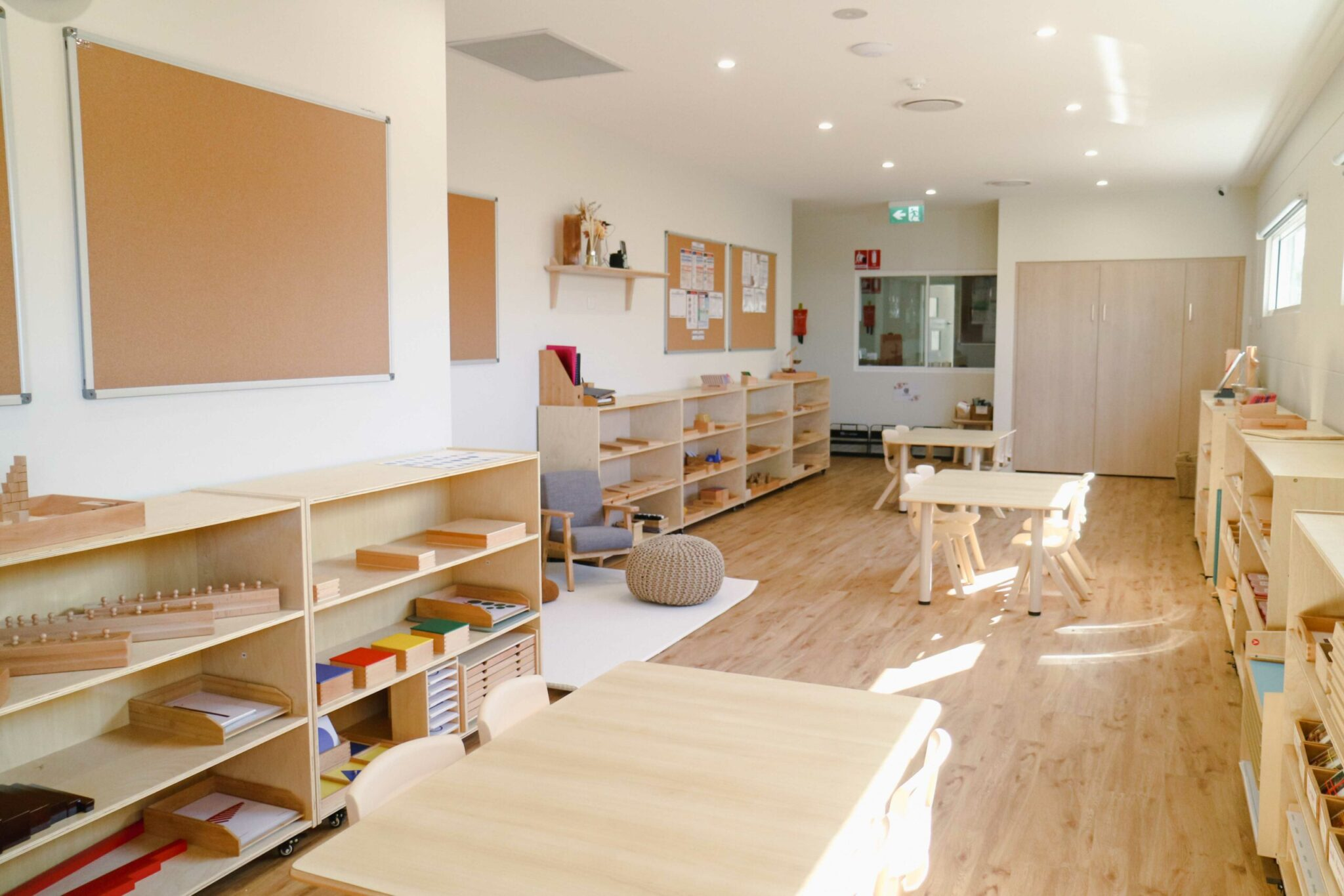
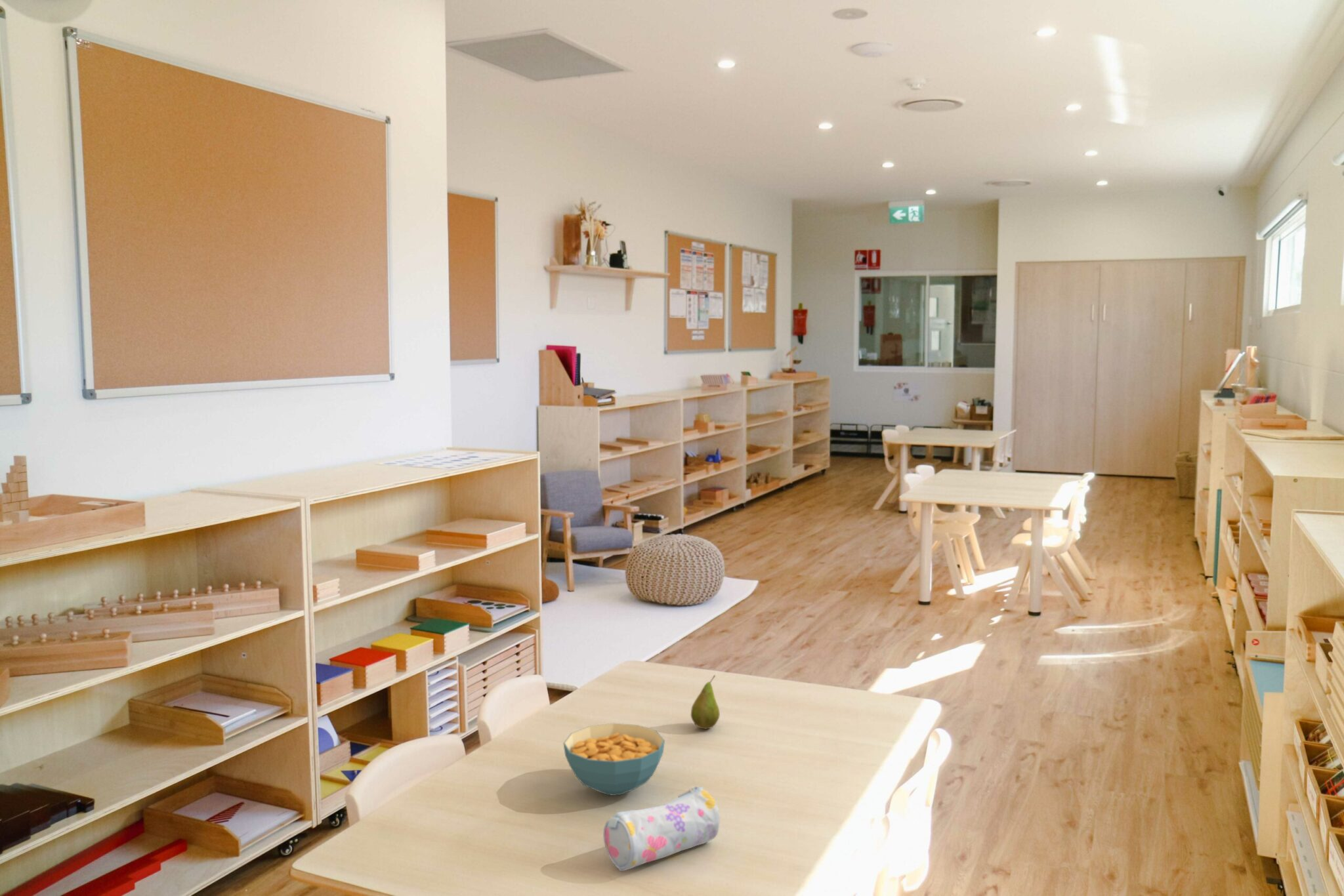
+ fruit (705, 702)
+ pencil case (663, 827)
+ cereal bowl (614, 765)
